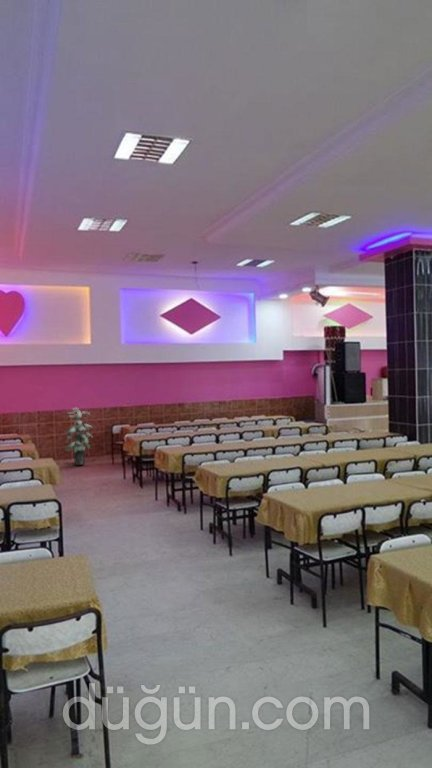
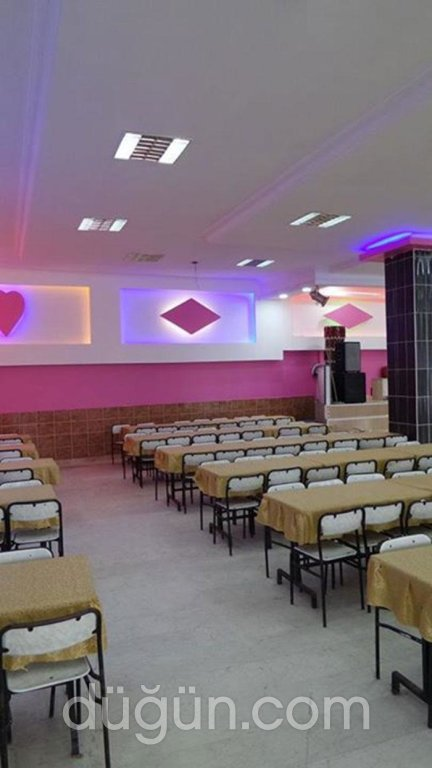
- indoor plant (77, 436)
